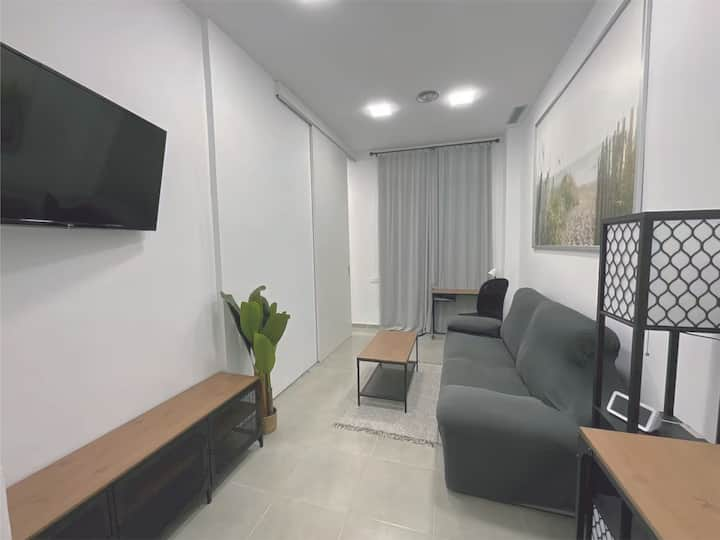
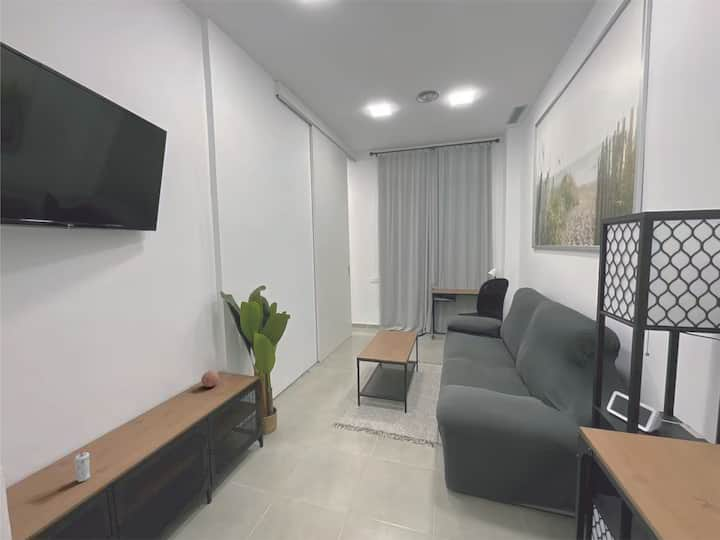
+ candle (82, 464)
+ decorative ball (210, 378)
